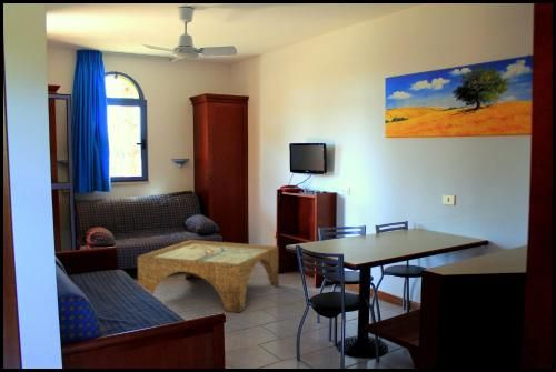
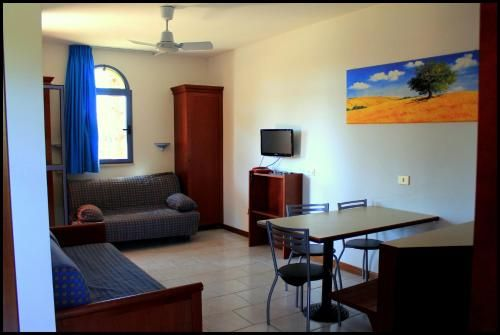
- coffee table (211, 271)
